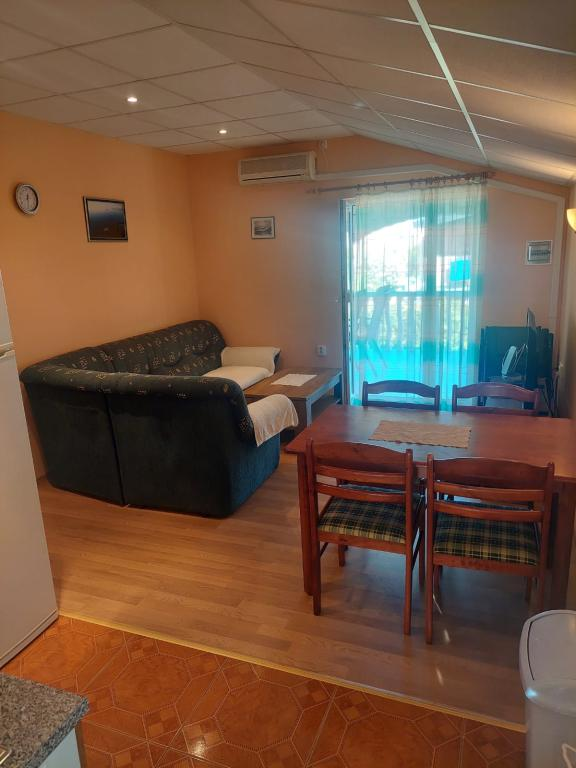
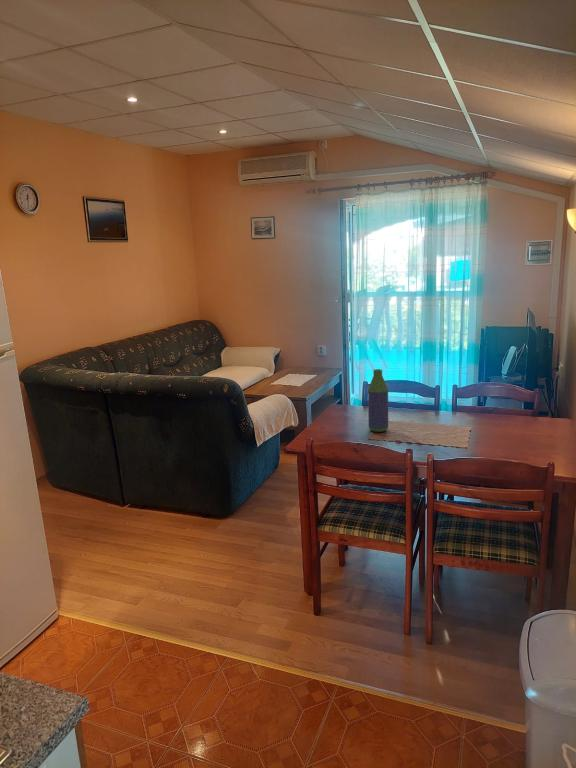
+ bottle (378, 400)
